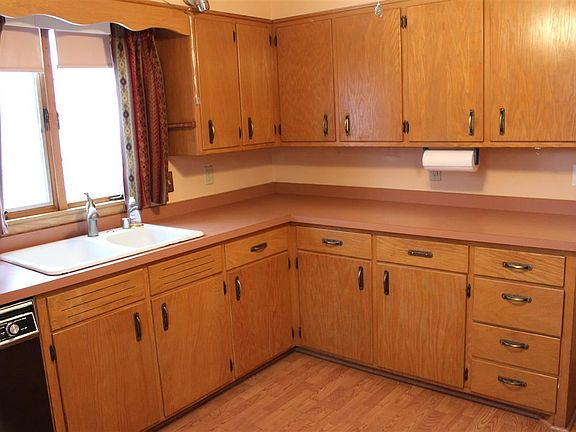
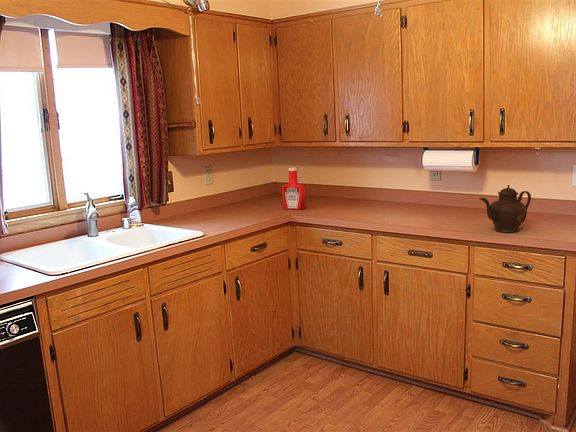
+ teapot (504, 207)
+ soap bottle (293, 188)
